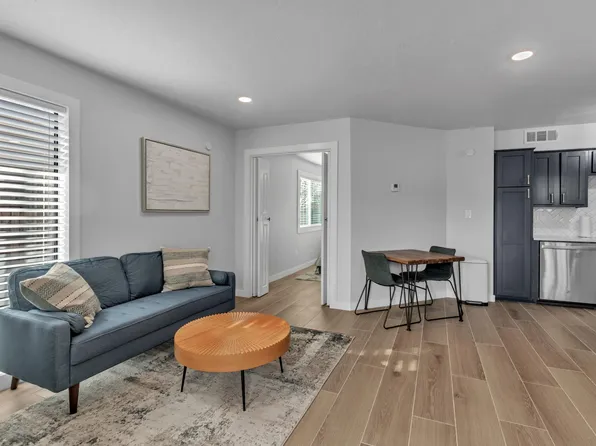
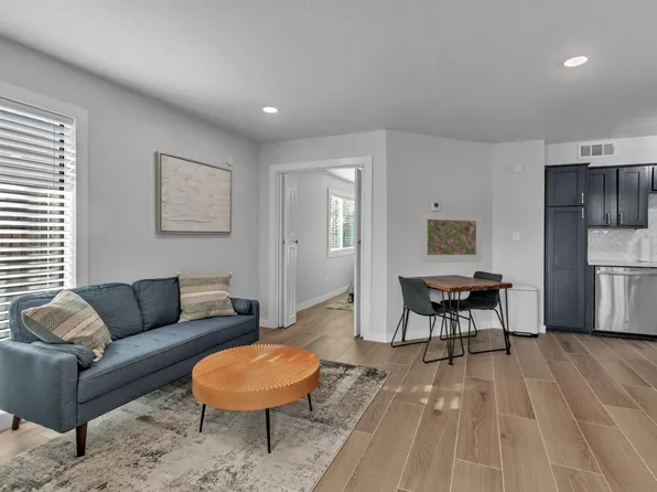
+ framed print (452, 237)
